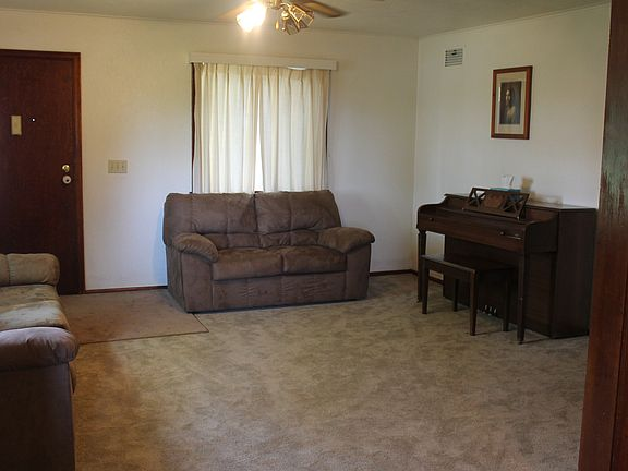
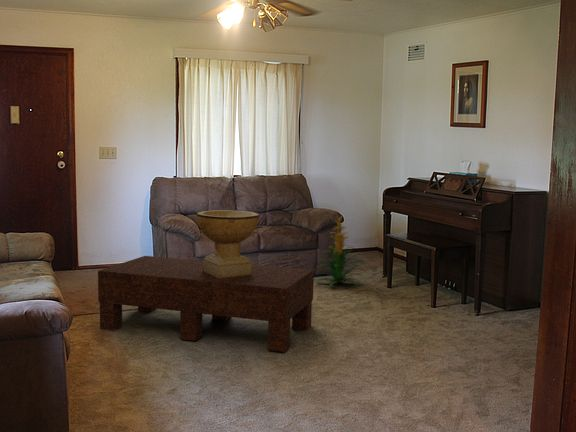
+ decorative bowl (227, 242)
+ indoor plant (339, 249)
+ coffee table (207, 299)
